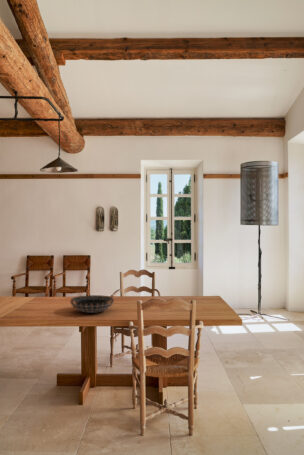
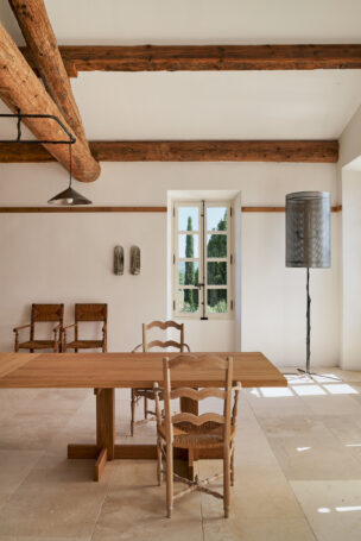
- decorative bowl (92, 305)
